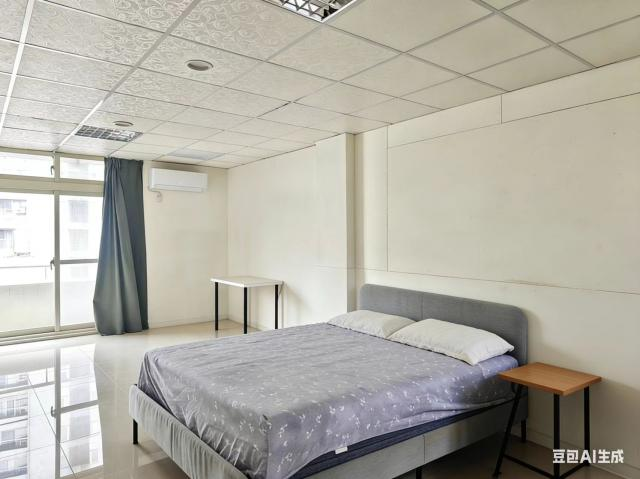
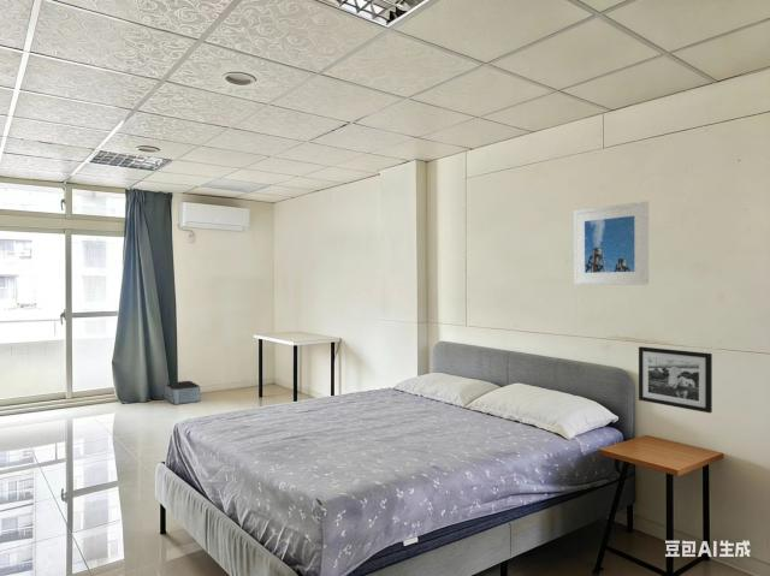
+ picture frame (673, 378)
+ storage bin (182, 392)
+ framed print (609, 245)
